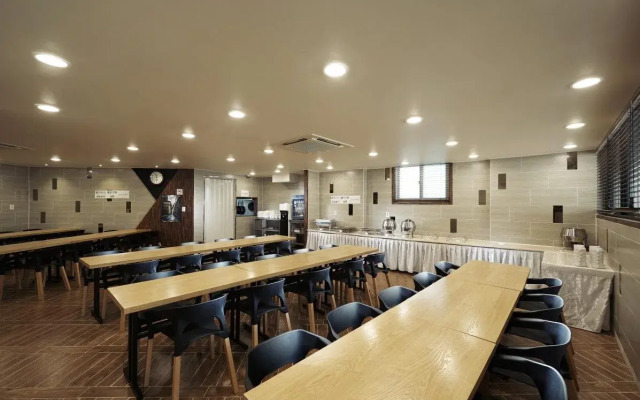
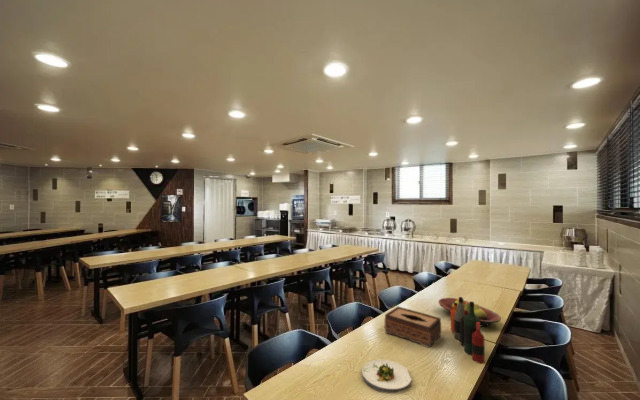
+ bottle collection (465, 319)
+ tissue box (412, 325)
+ fruit bowl (467, 309)
+ salad plate (385, 371)
